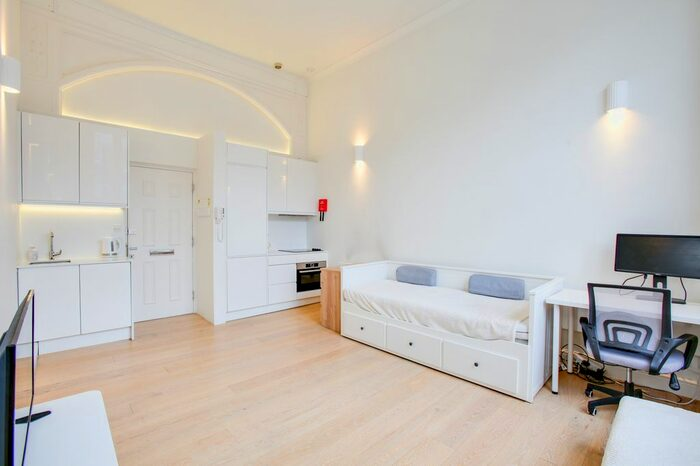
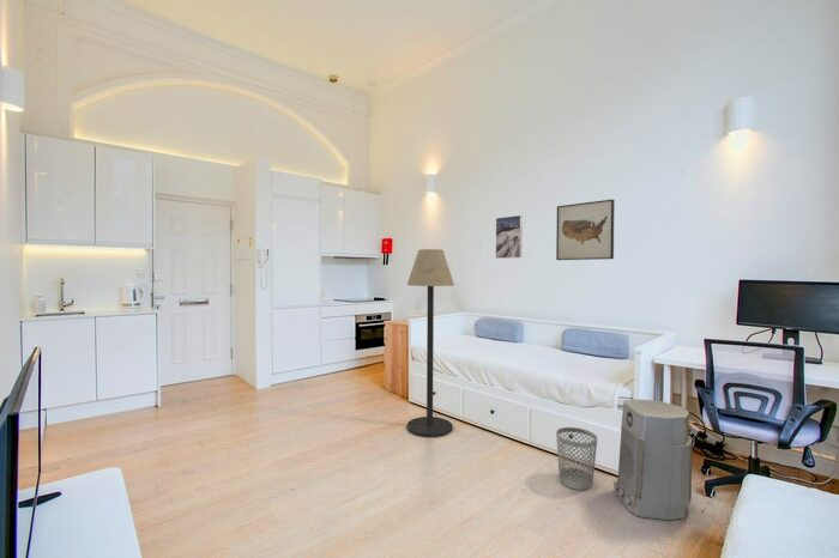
+ wastebasket (575, 457)
+ air purifier (654, 455)
+ wall art (584, 231)
+ floor lamp (429, 339)
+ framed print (508, 237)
